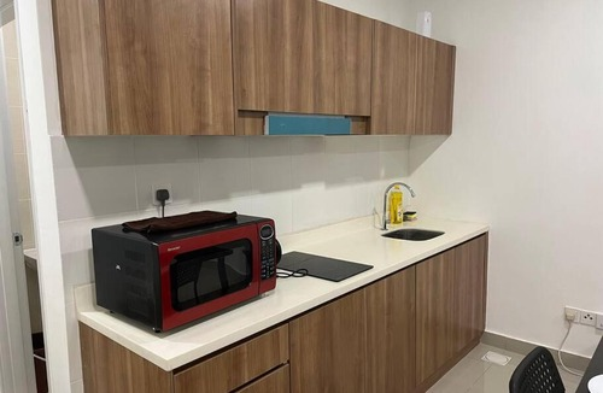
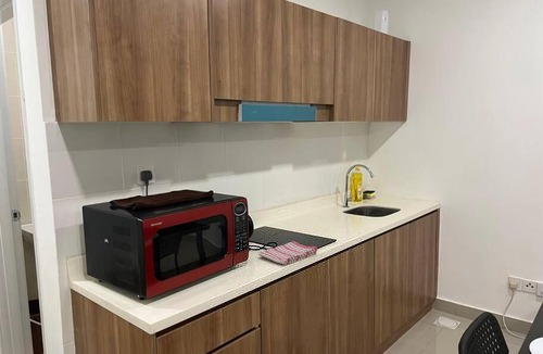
+ dish towel (288, 251)
